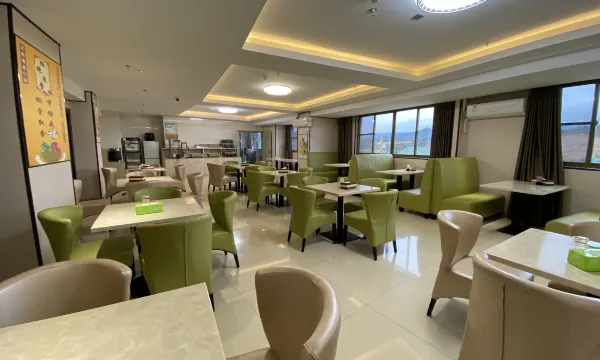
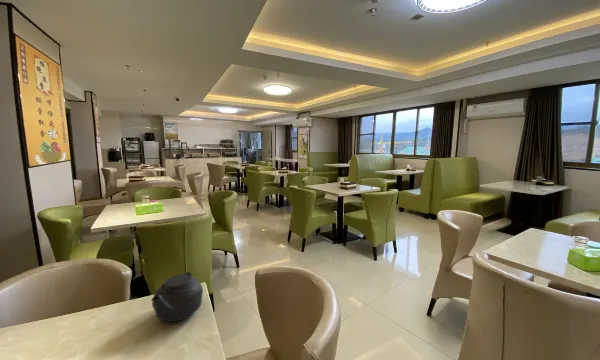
+ teapot (175, 299)
